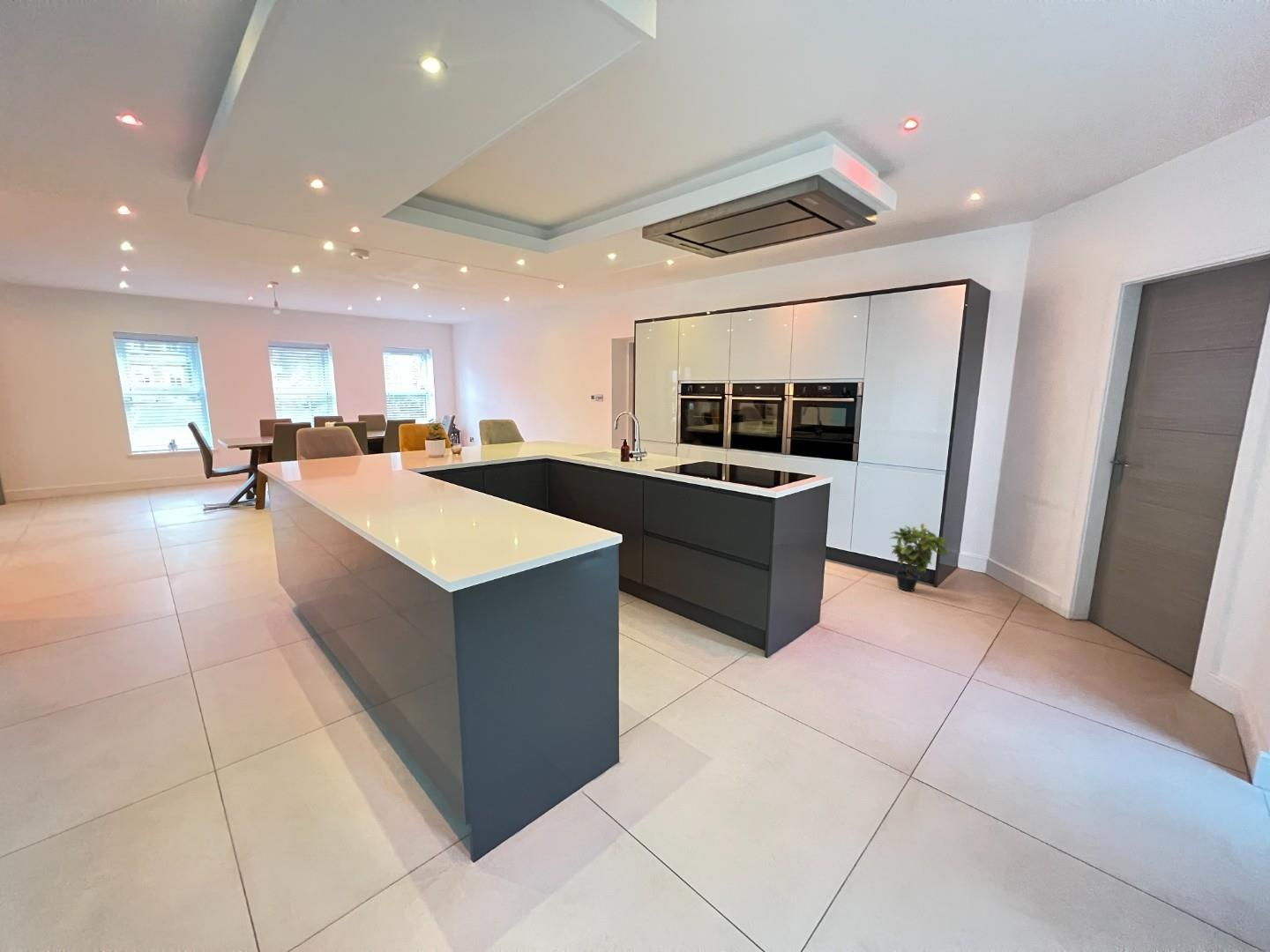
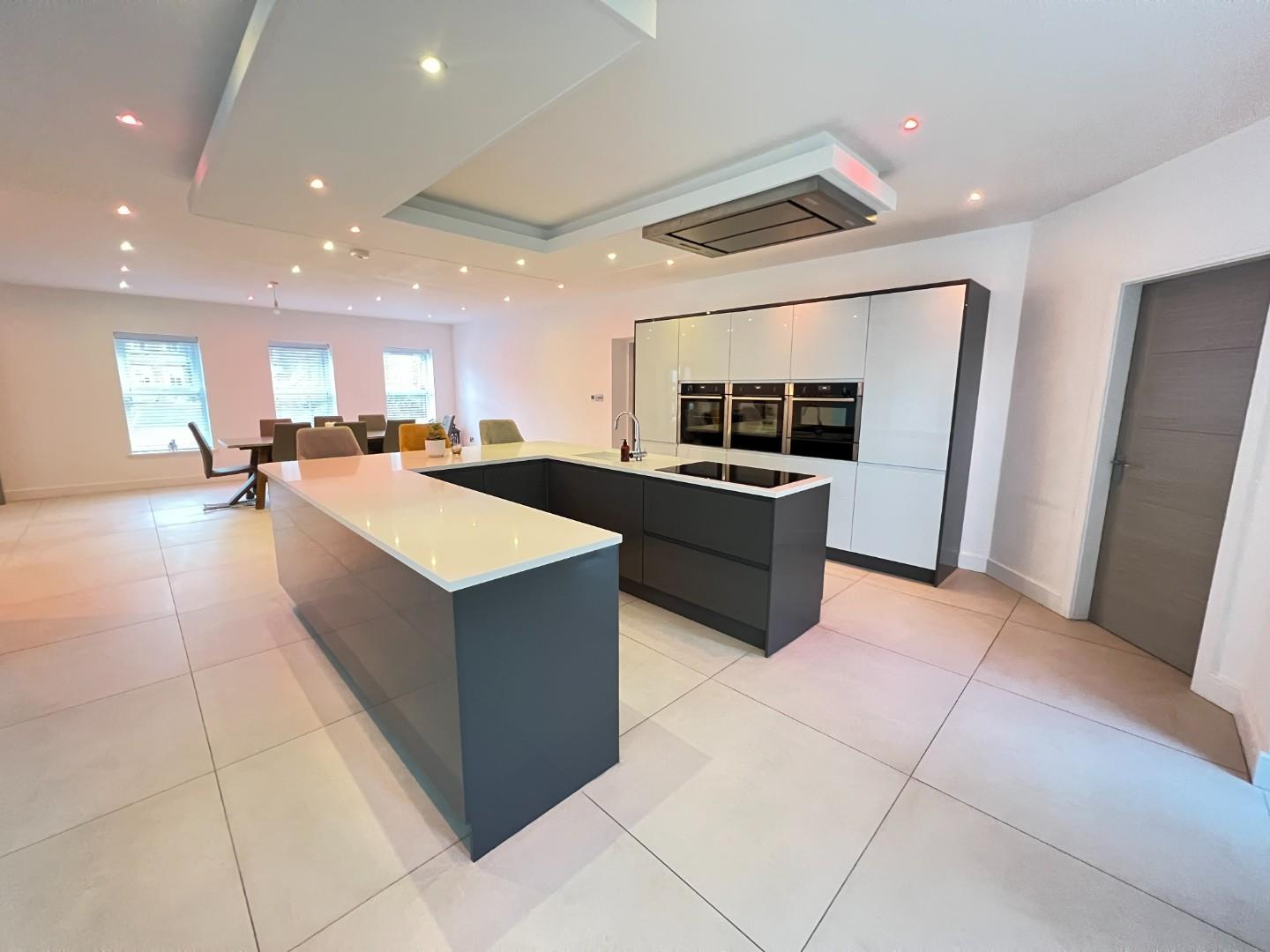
- potted plant (914, 556)
